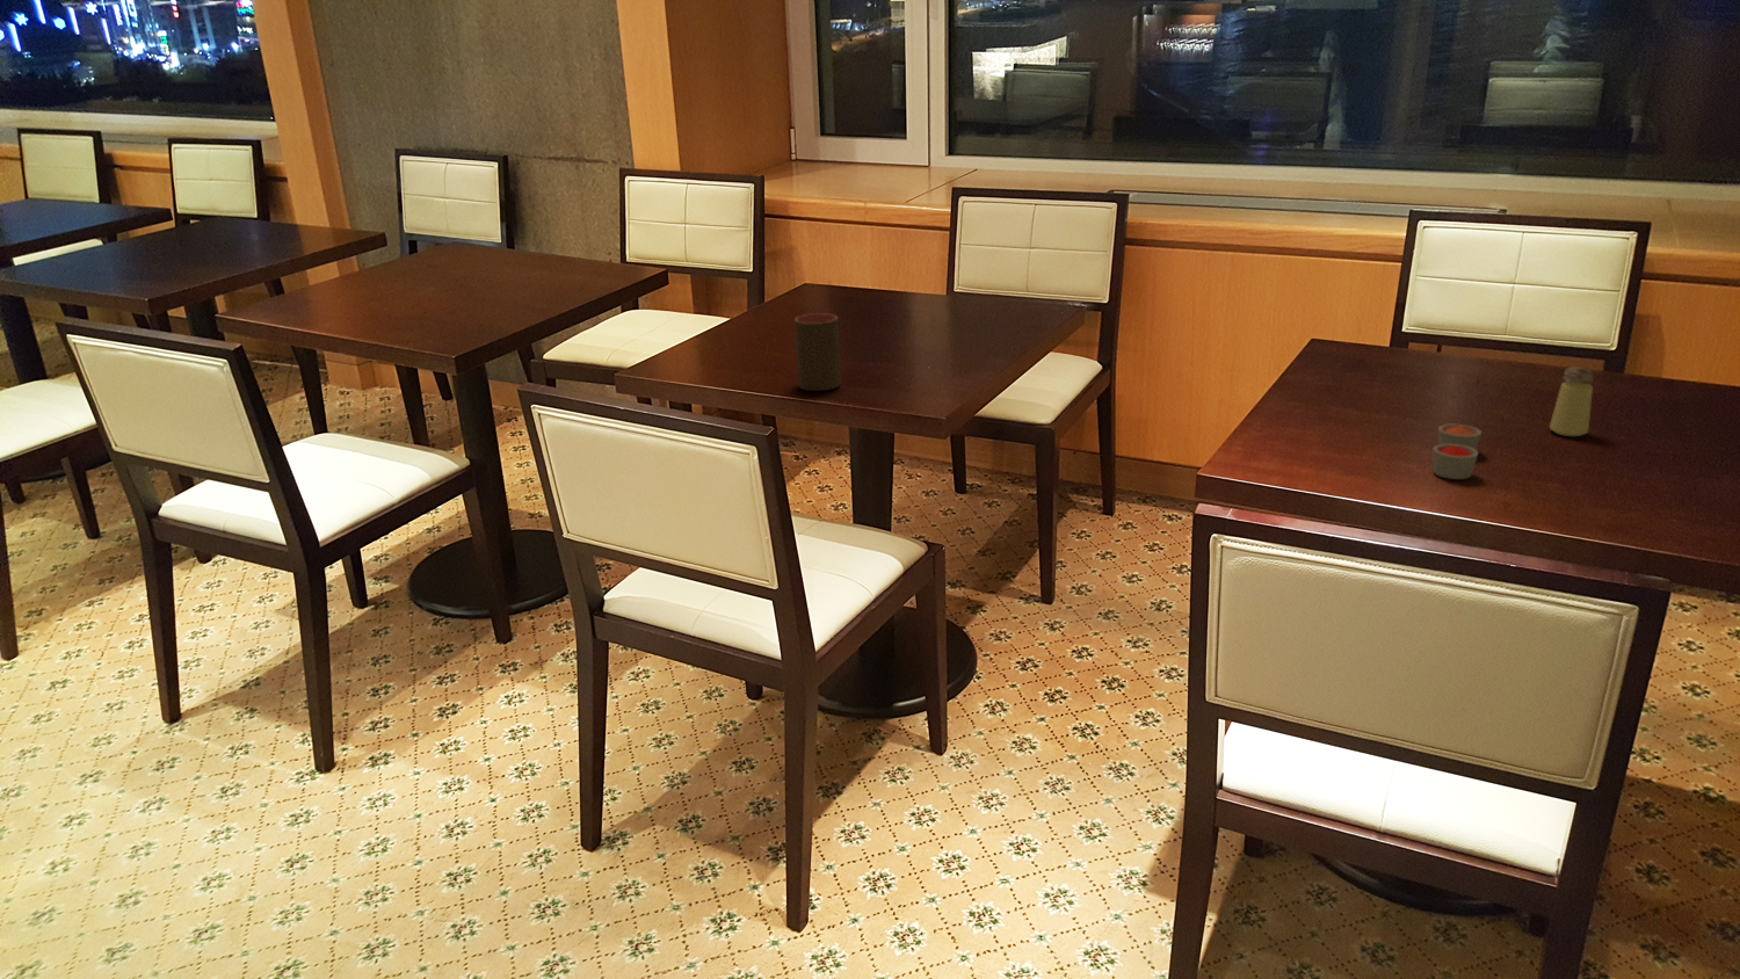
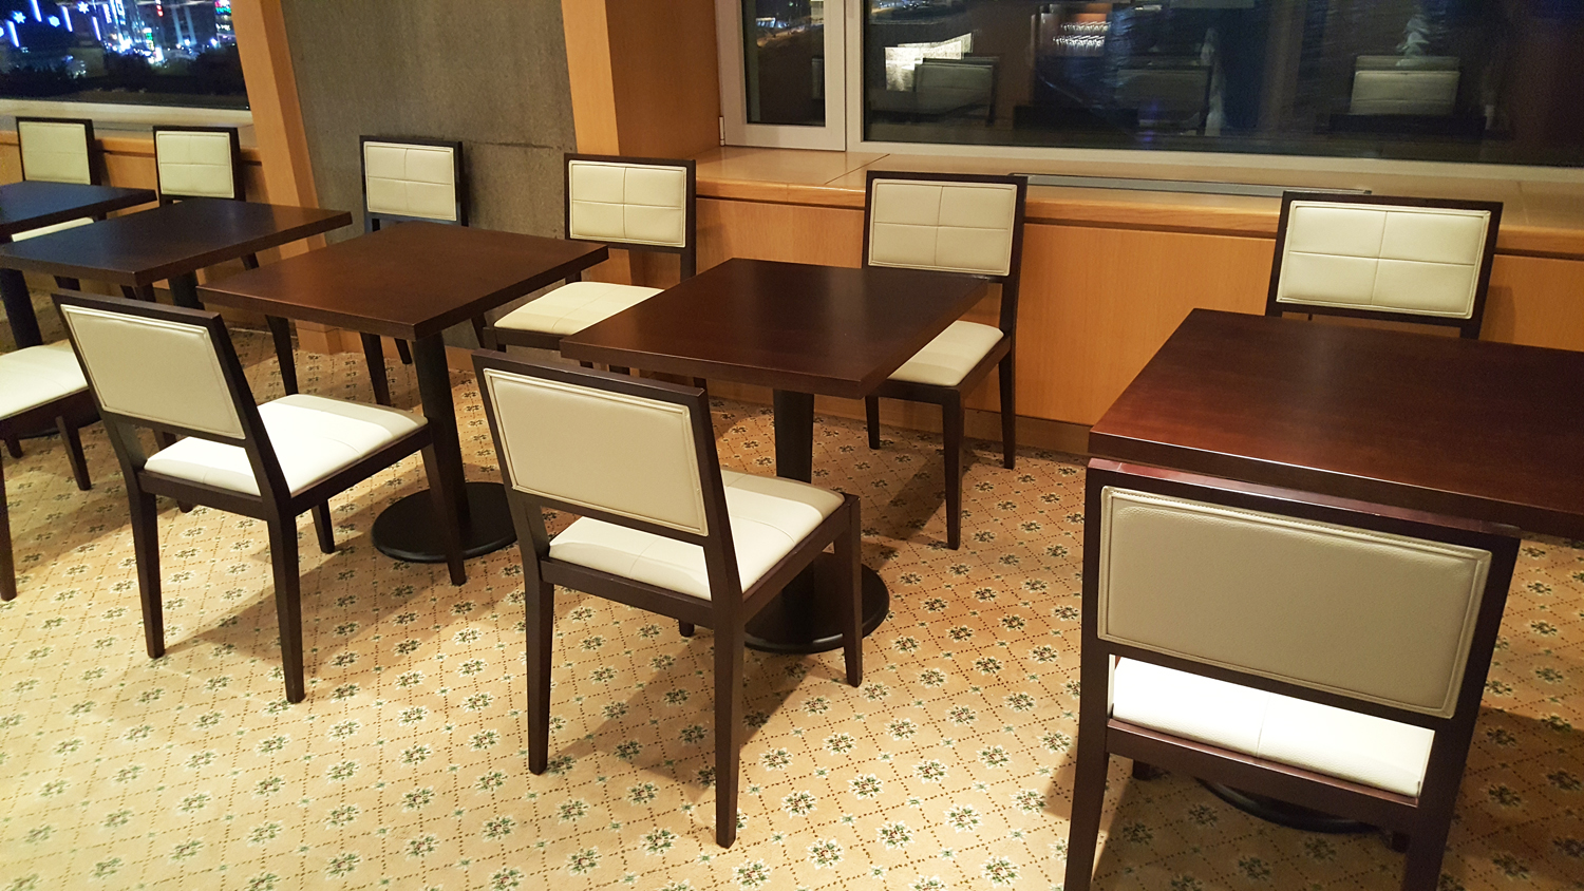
- candle (1456, 449)
- saltshaker (1574, 400)
- cup (817, 351)
